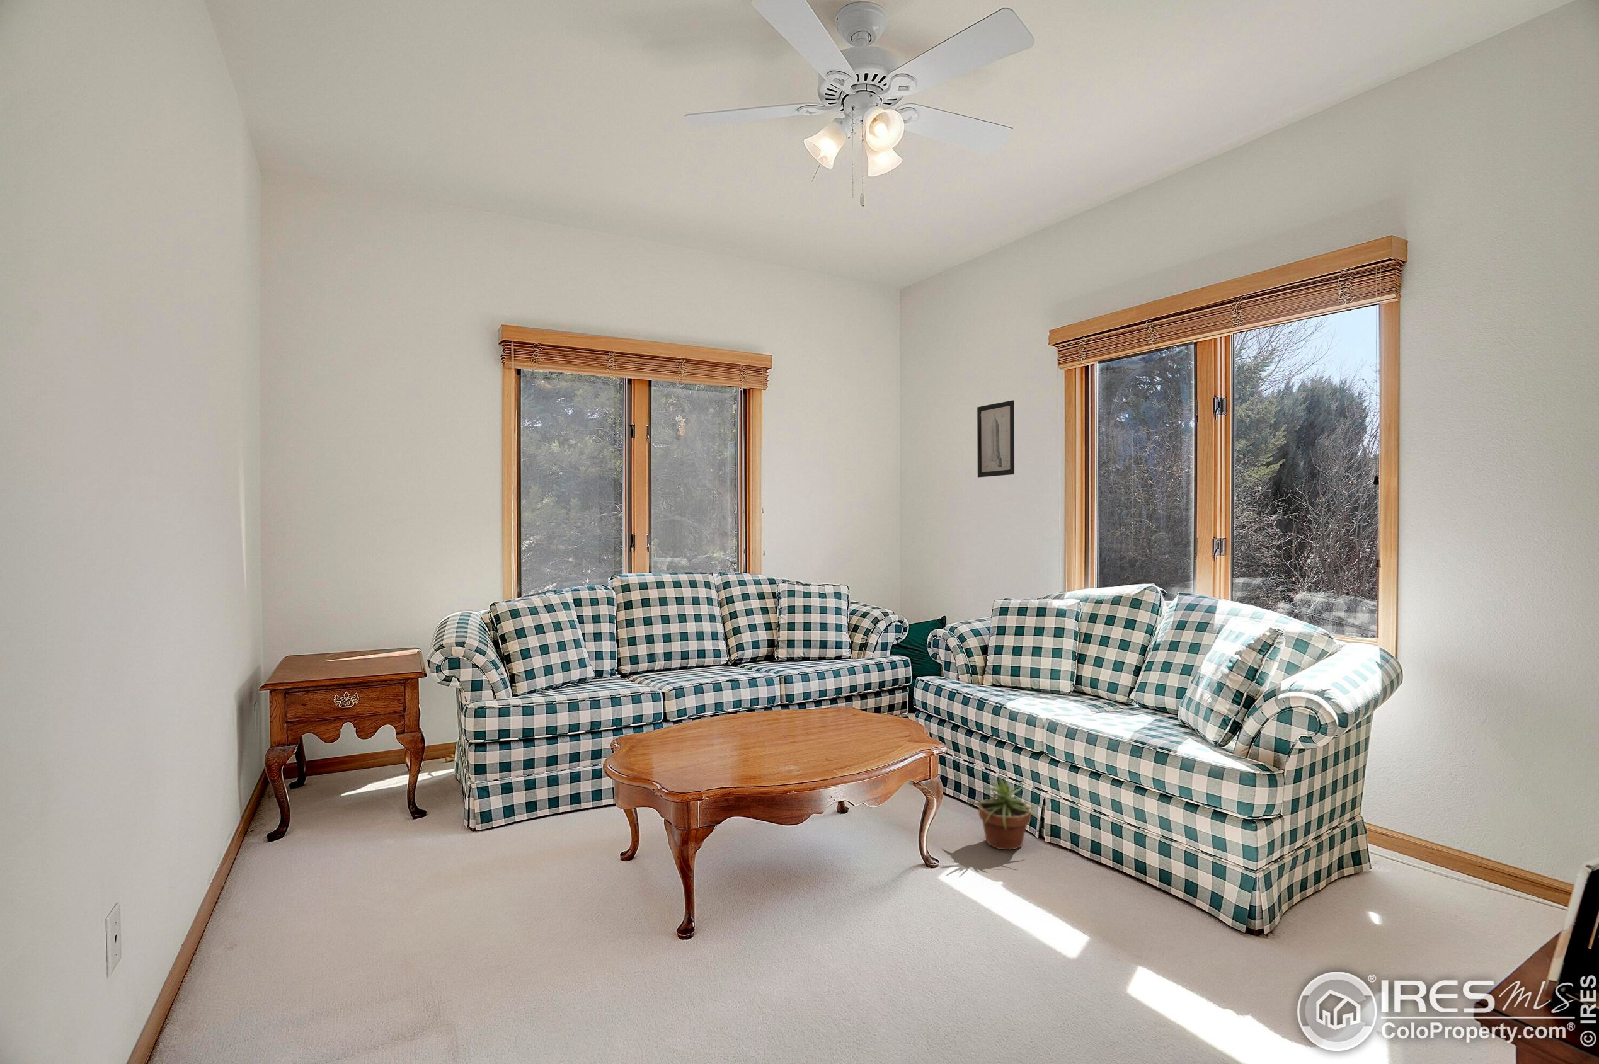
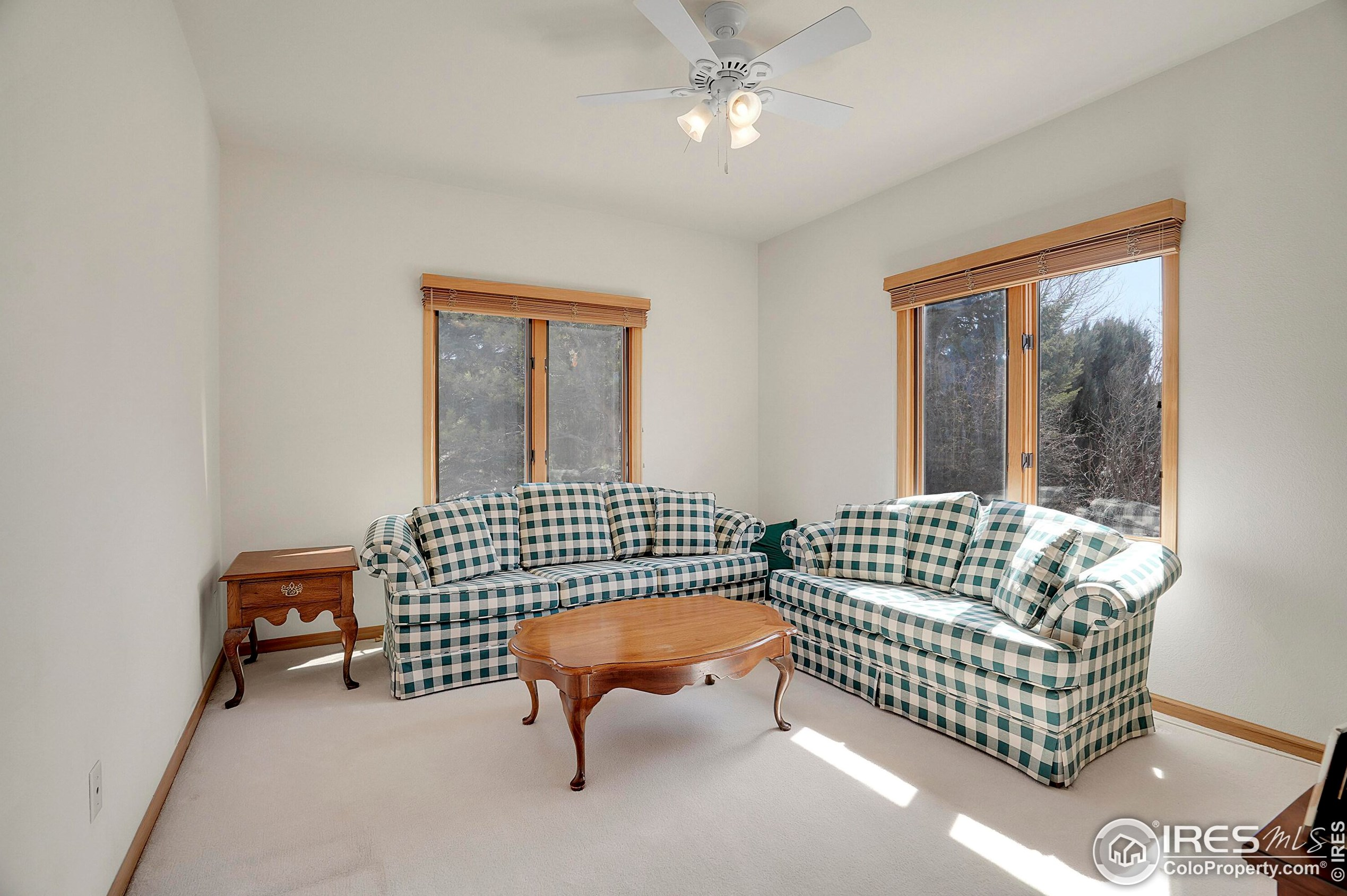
- wall art (995, 439)
- potted plant (1003, 811)
